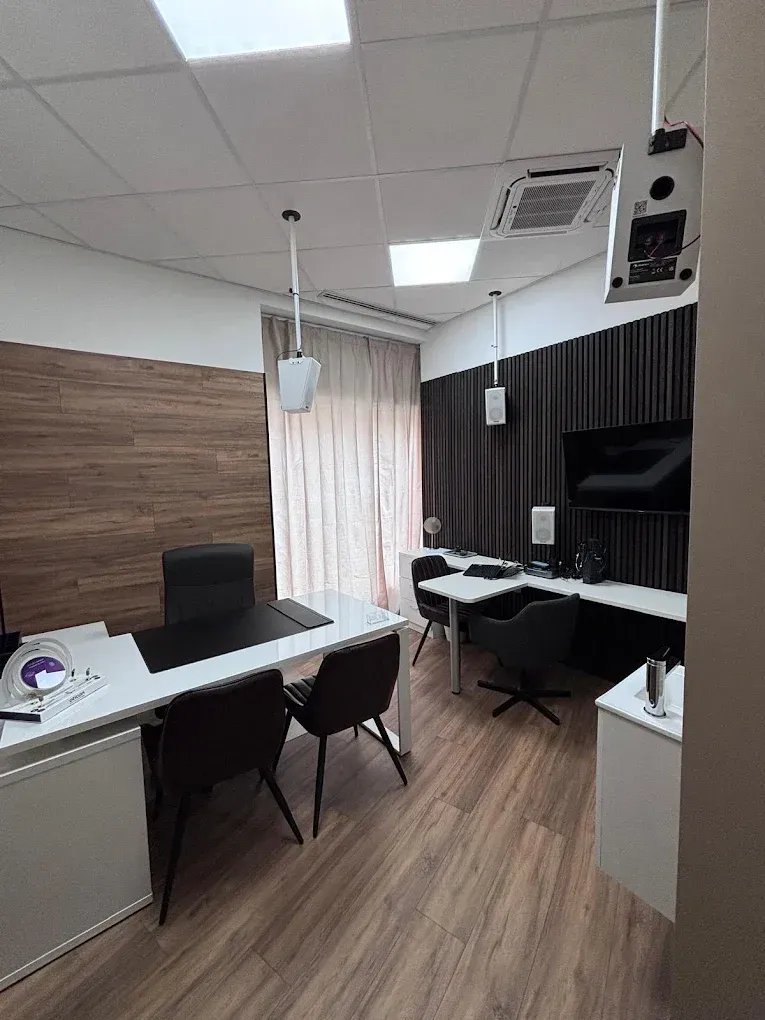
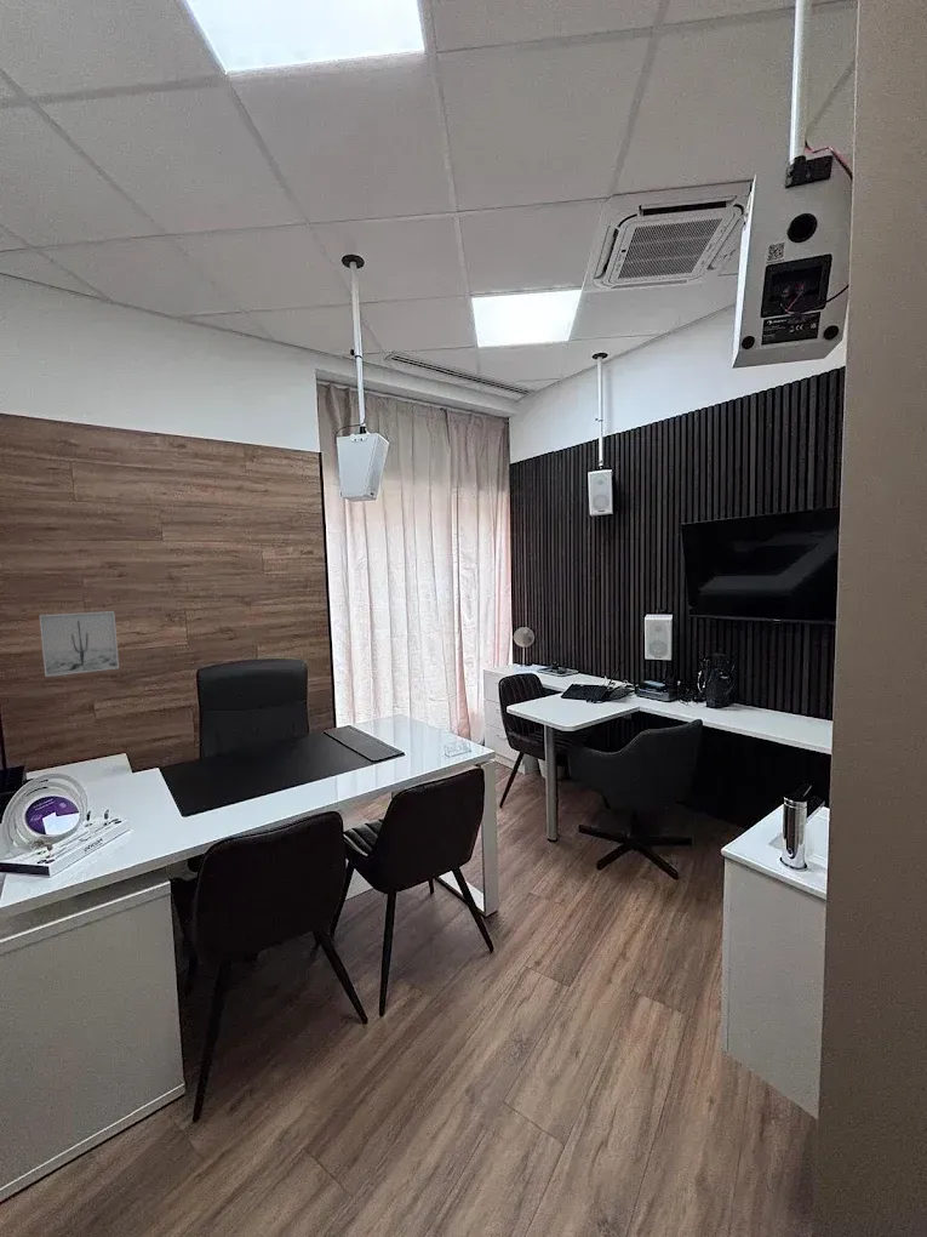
+ wall art (80, 643)
